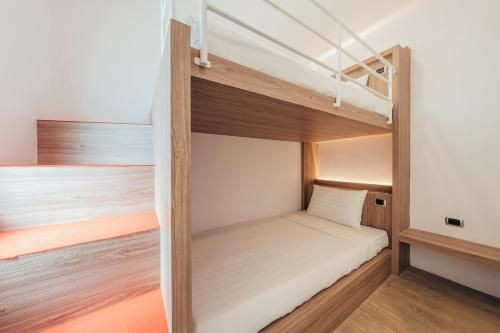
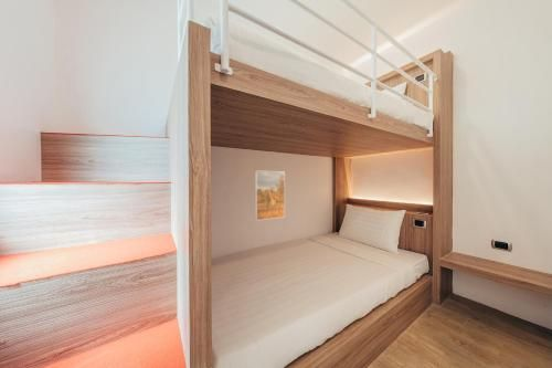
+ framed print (269, 194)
